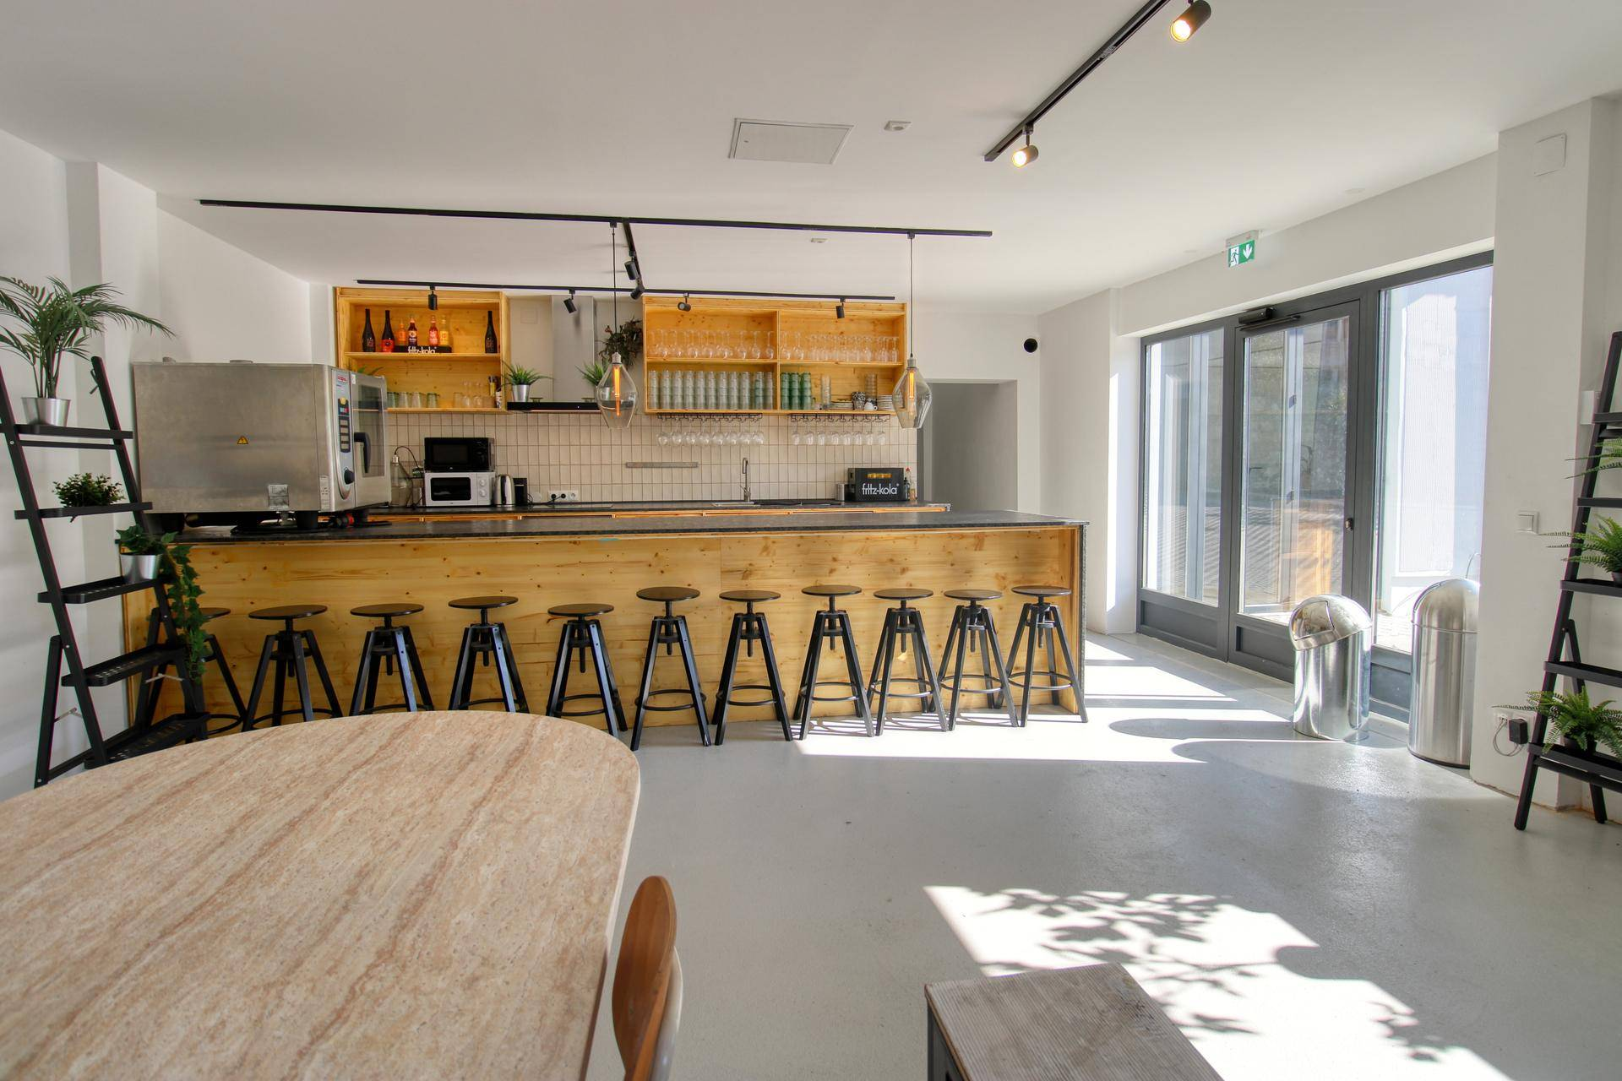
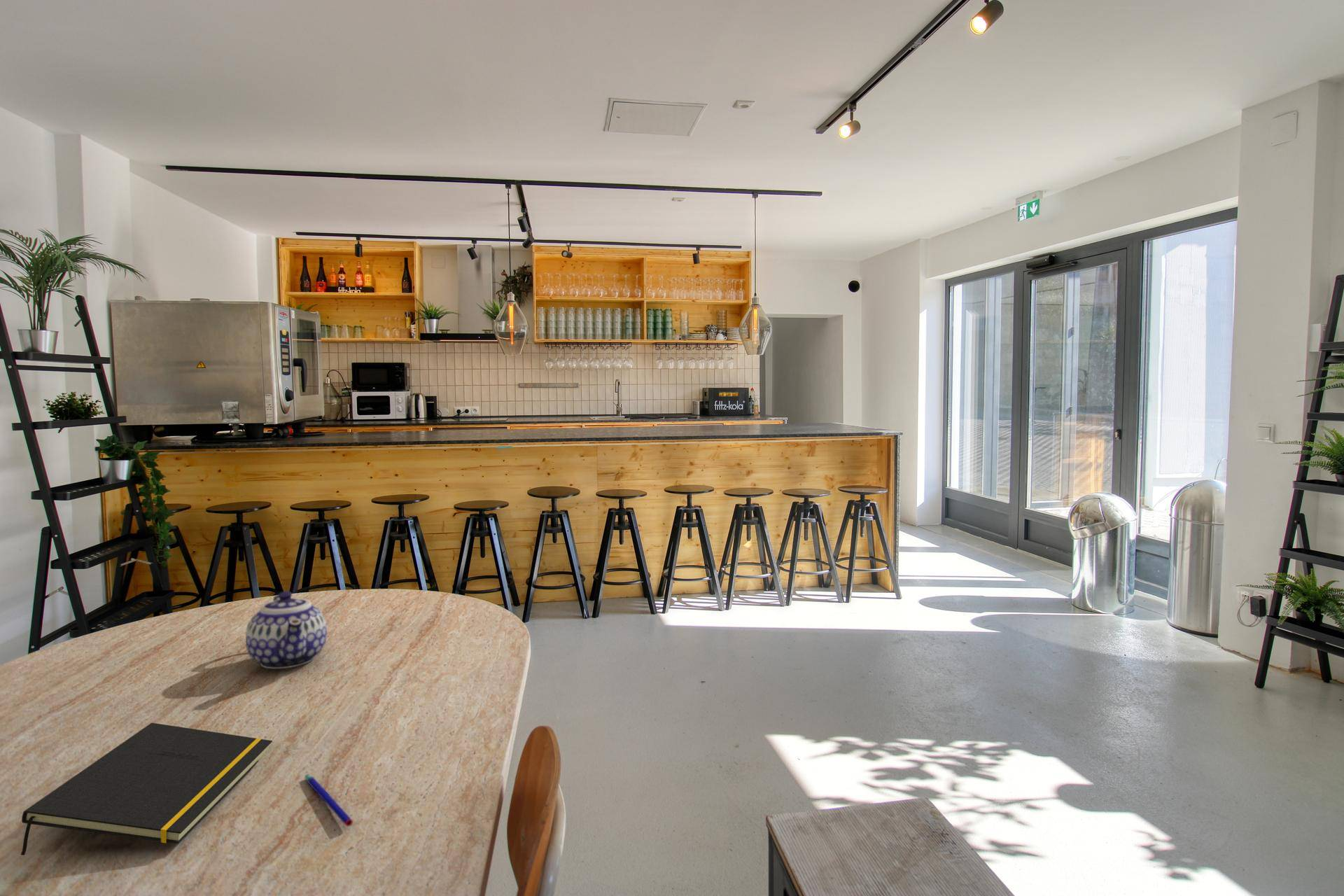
+ teapot (286, 626)
+ pen (327, 798)
+ notepad (163, 776)
